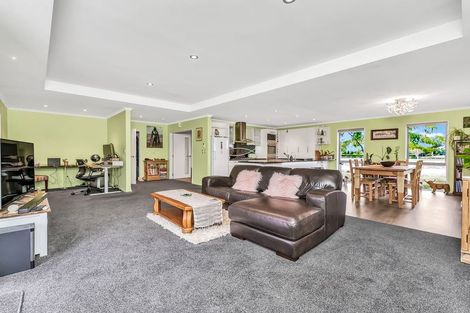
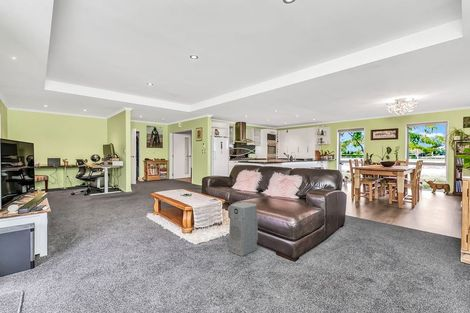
+ air purifier (243, 227)
